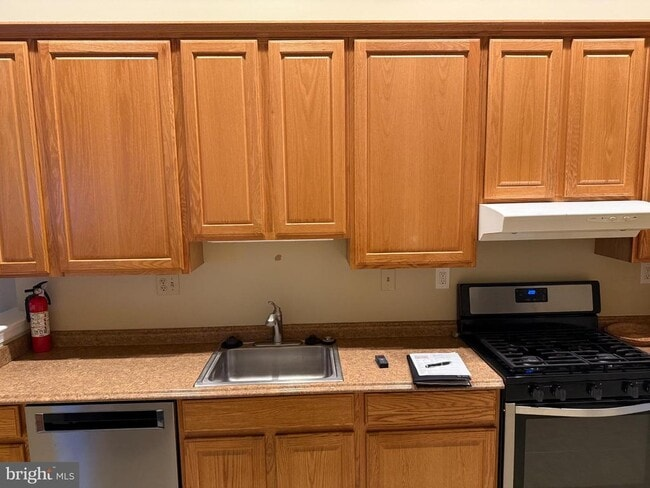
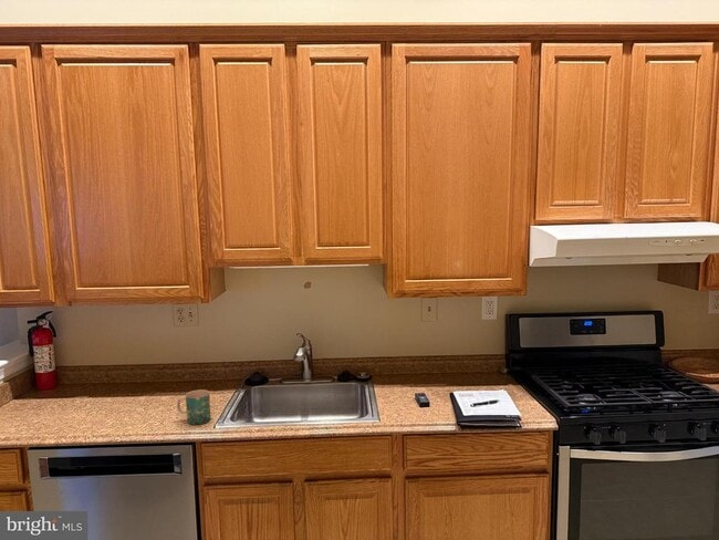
+ mug (192, 406)
